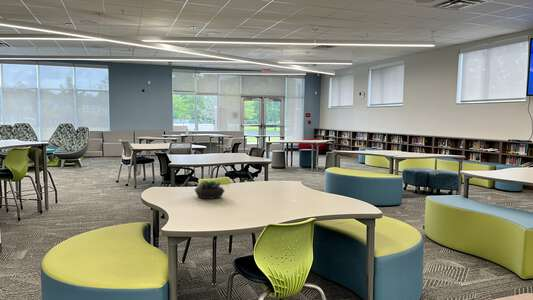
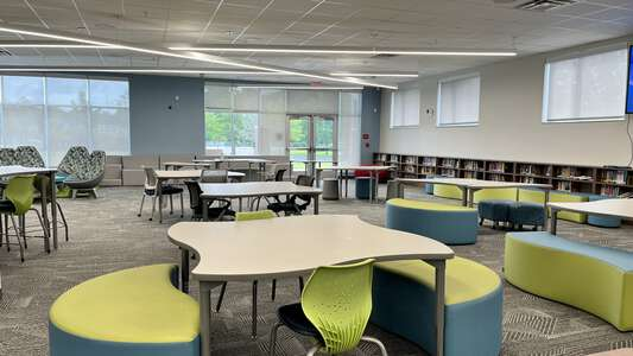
- succulent plant (209, 189)
